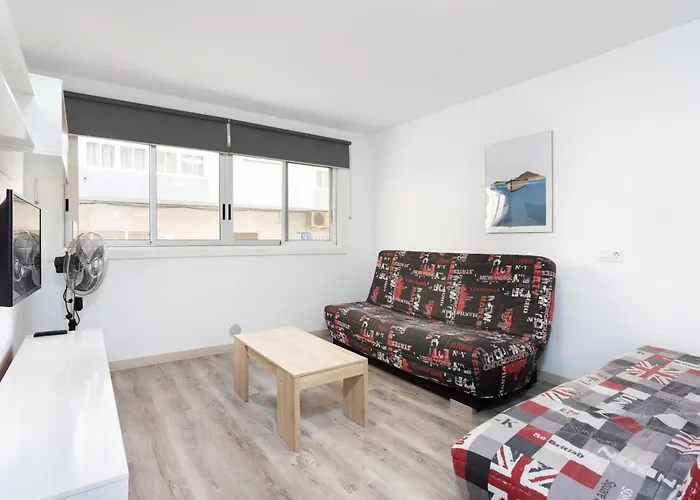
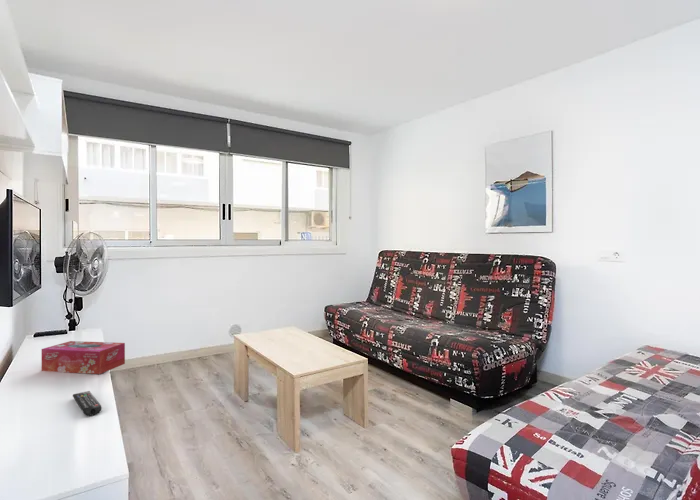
+ tissue box (84, 356)
+ remote control (86, 402)
